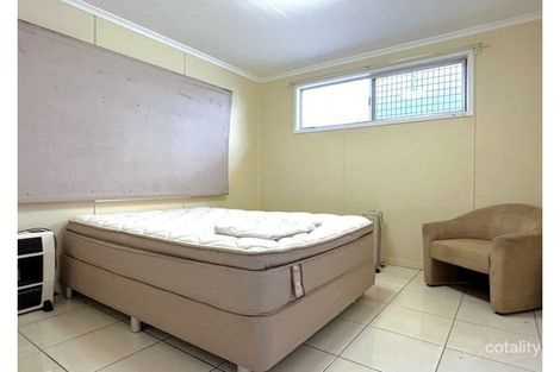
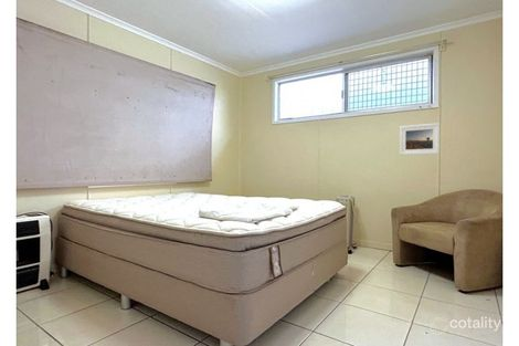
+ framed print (419, 139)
